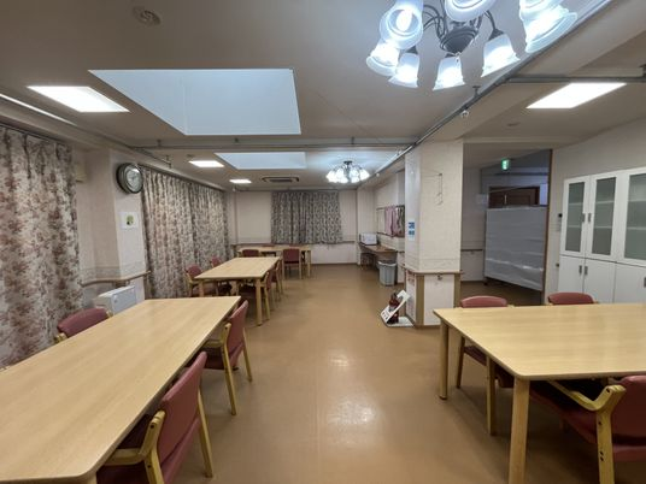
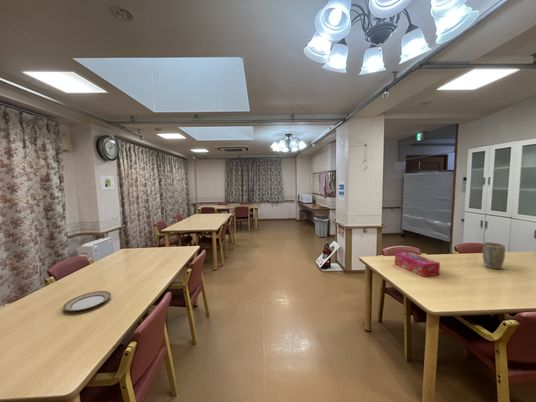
+ plate (88, 301)
+ tissue box (415, 263)
+ plant pot (493, 255)
